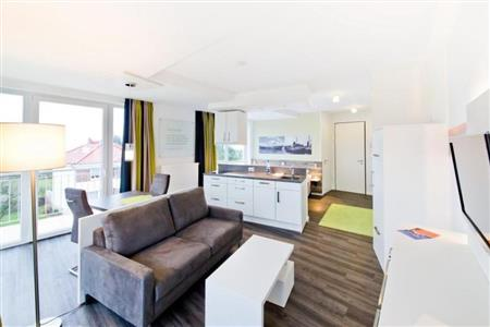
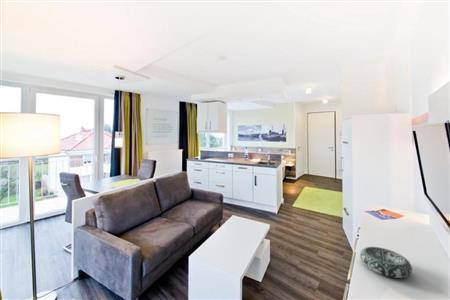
+ decorative bowl (384, 261)
